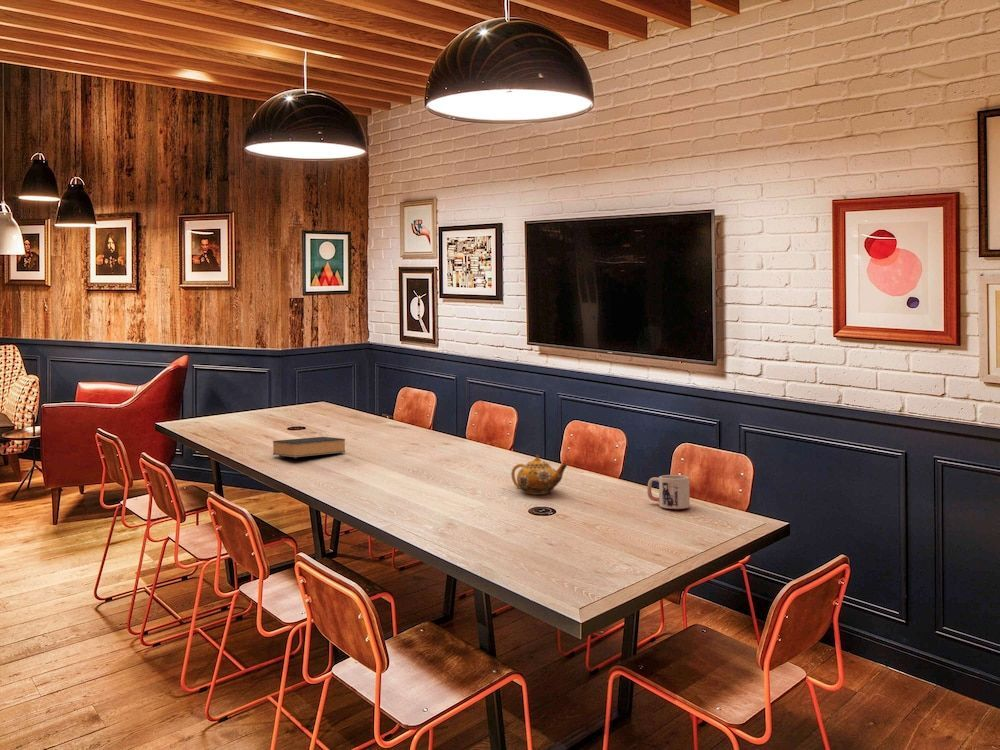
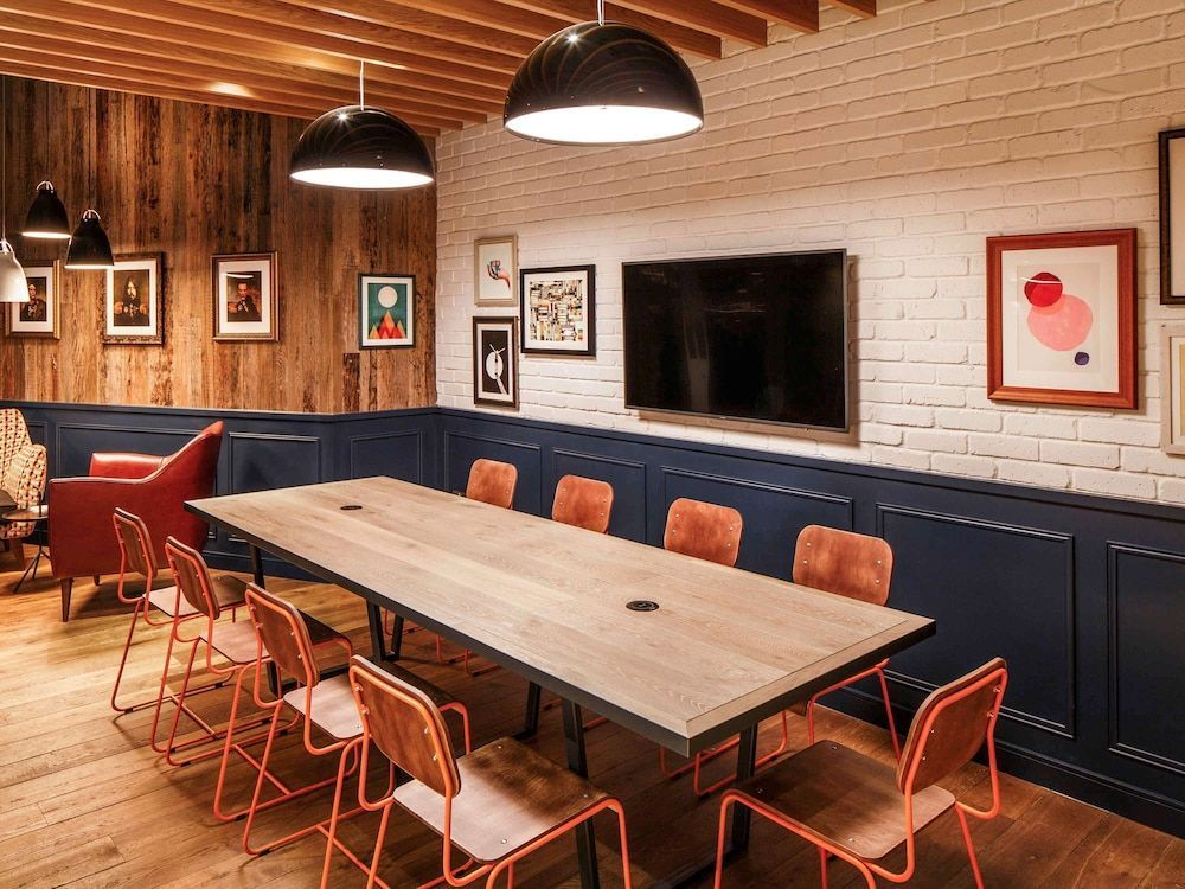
- mug (668, 491)
- book (309, 447)
- teapot (538, 473)
